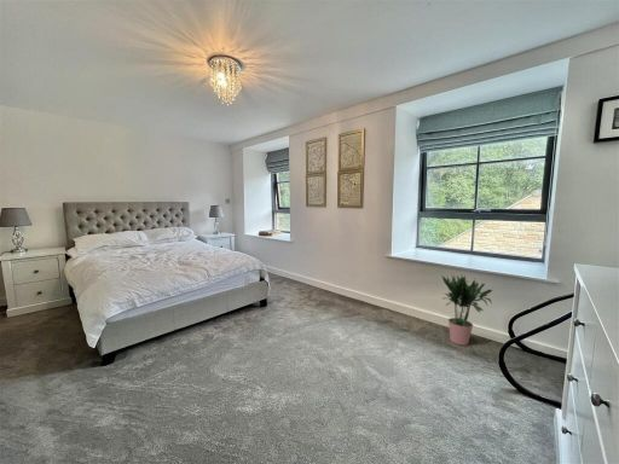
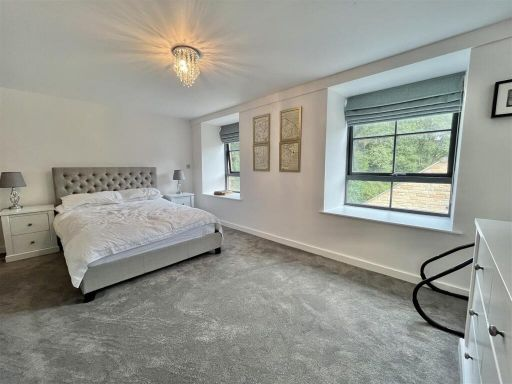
- potted plant (467, 308)
